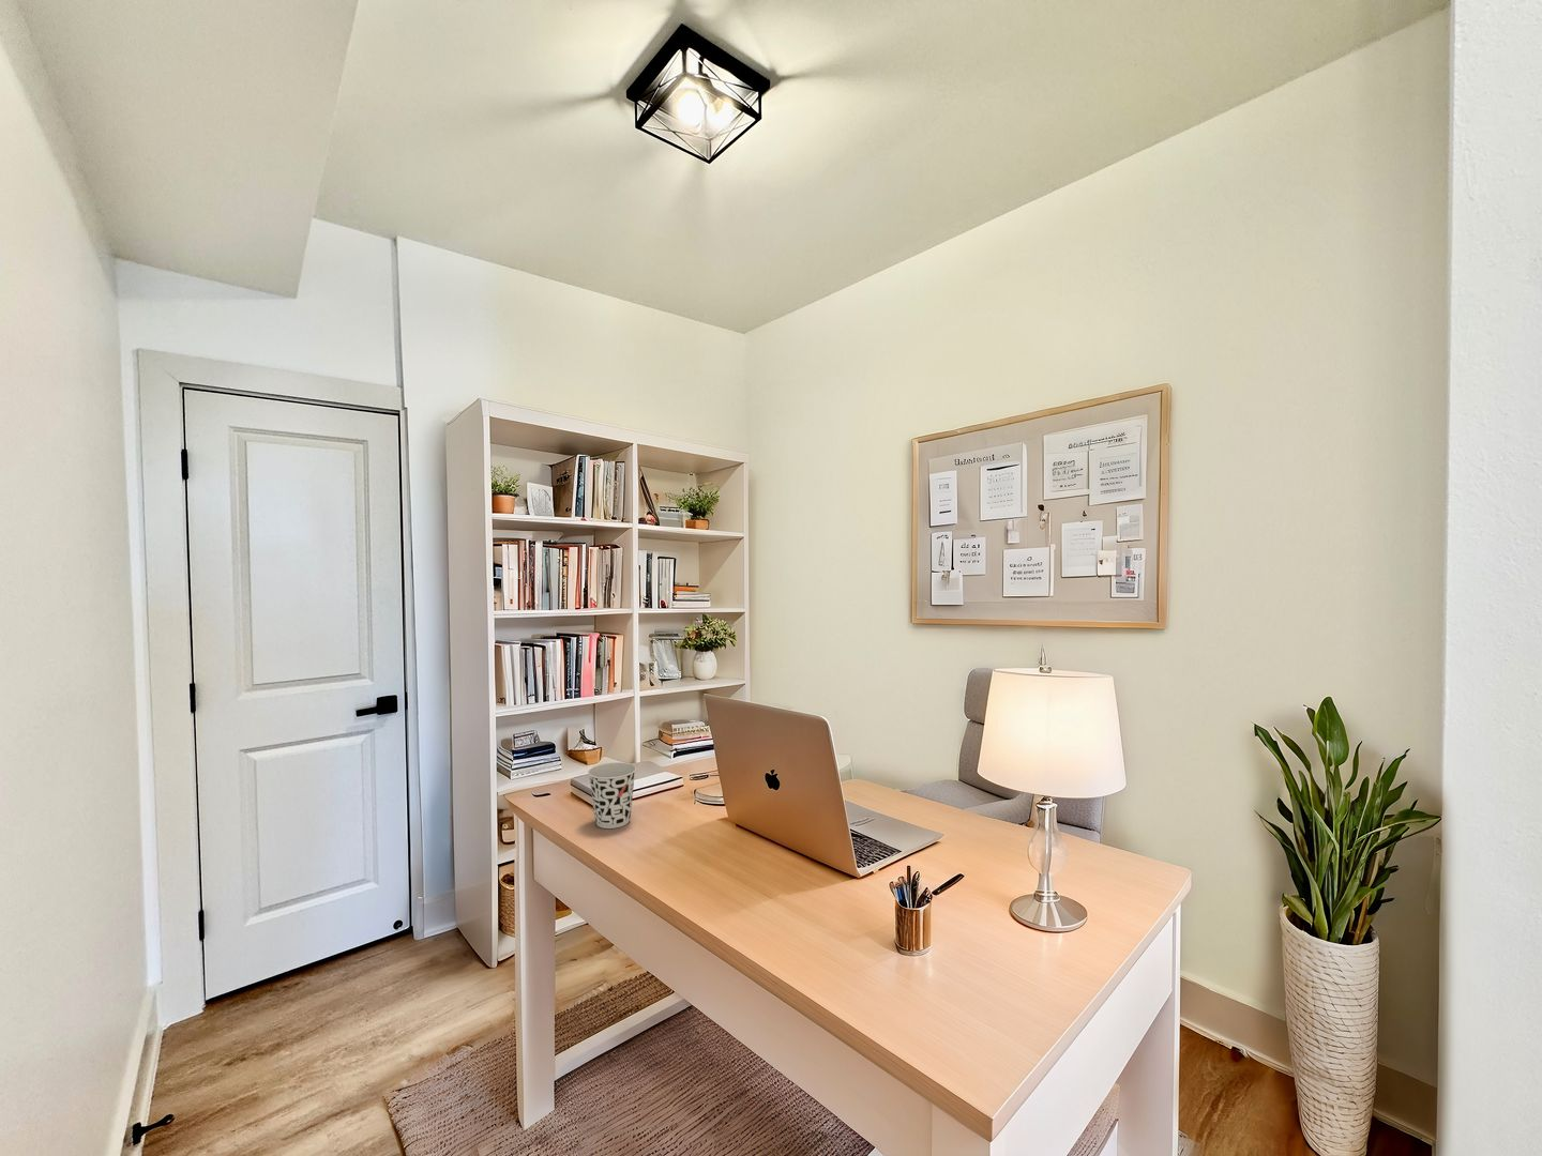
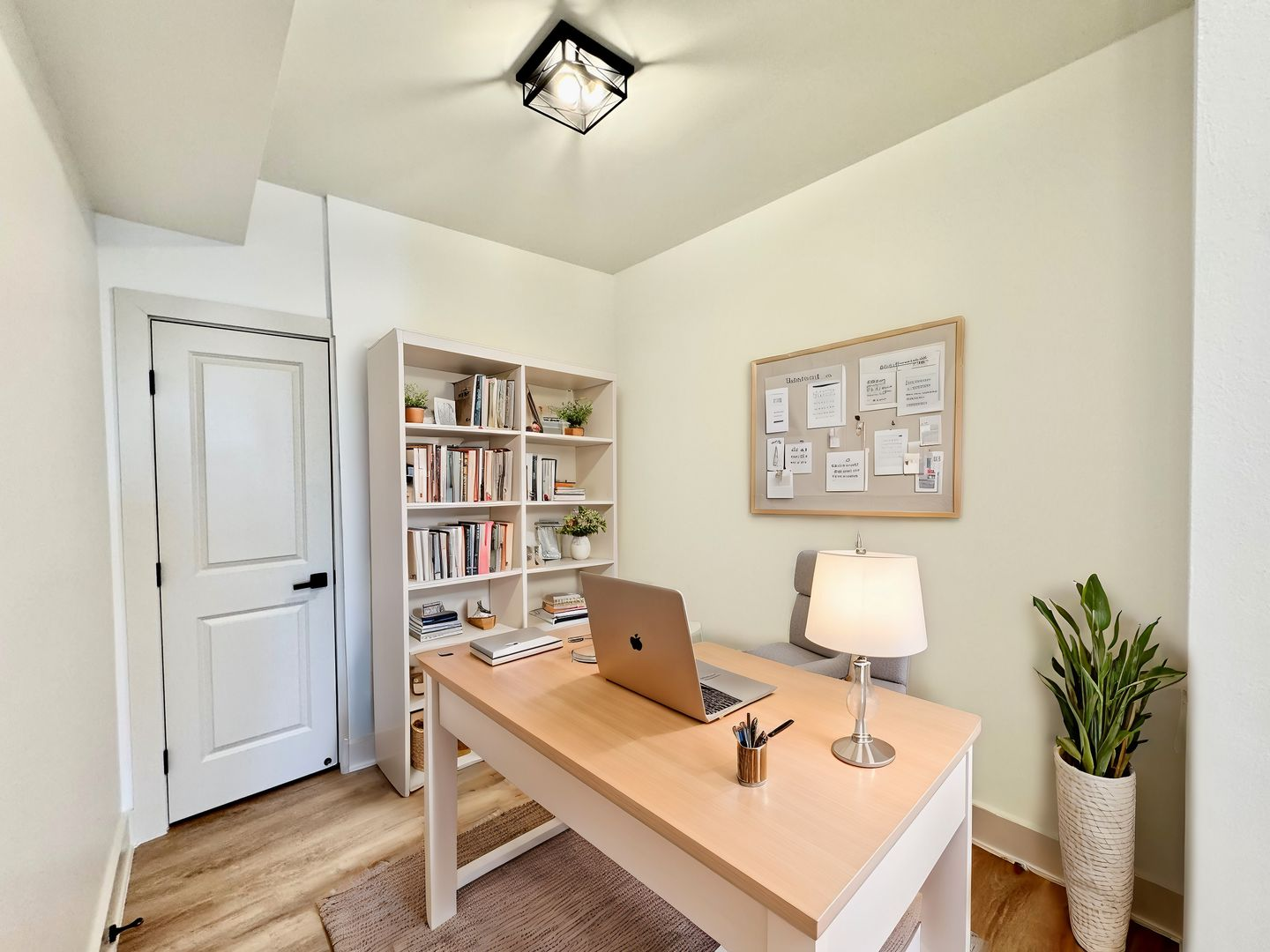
- cup (612, 795)
